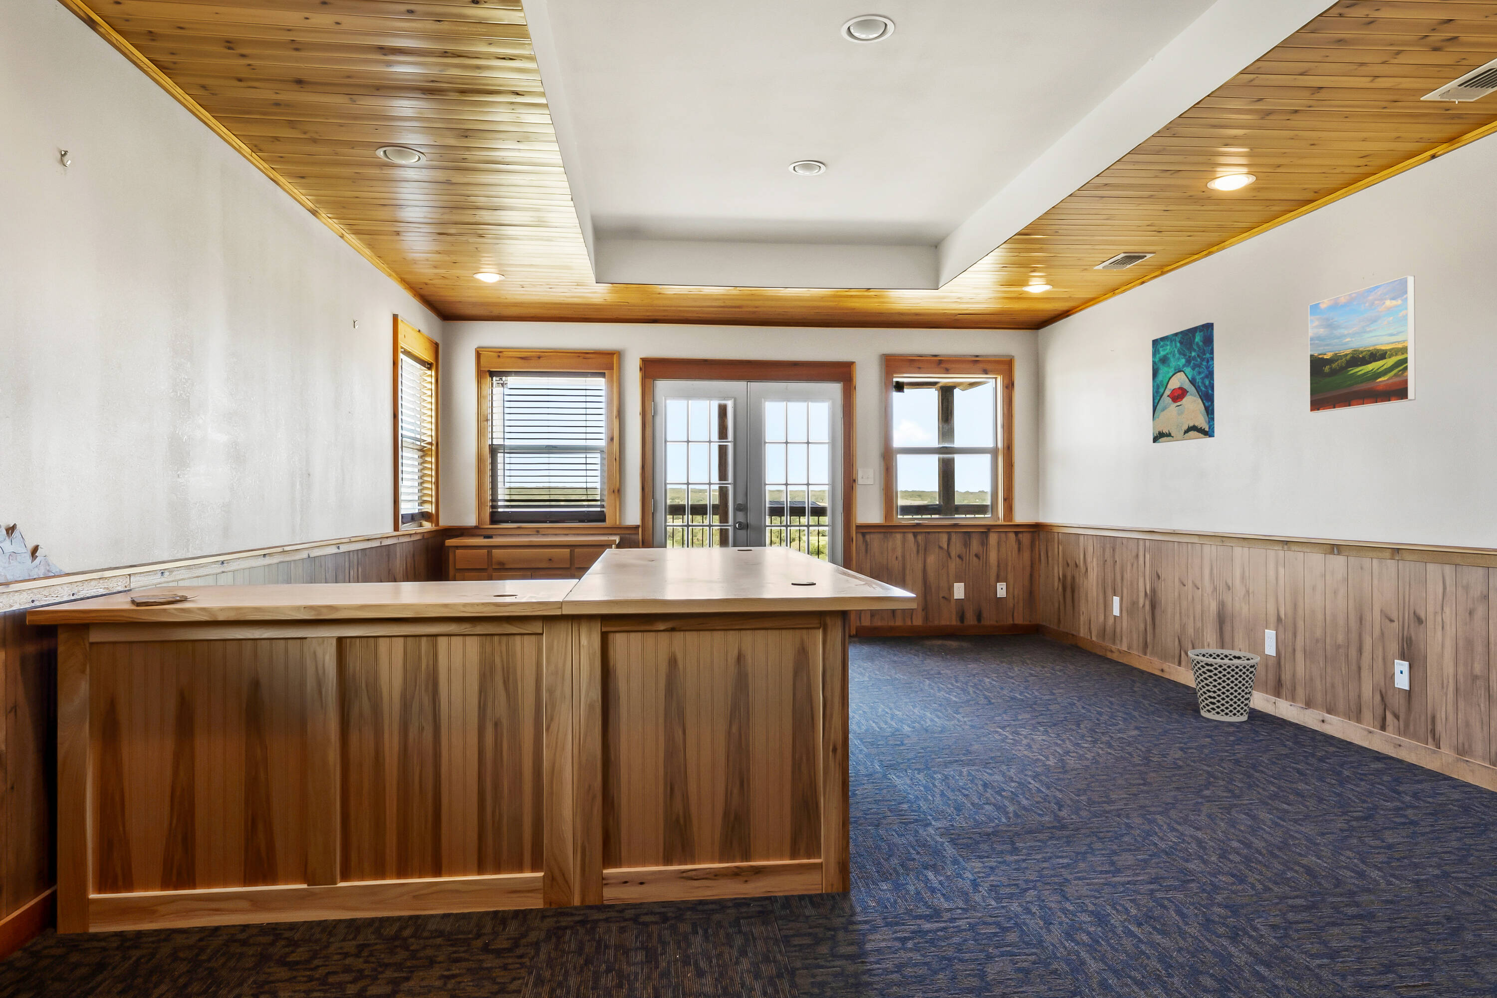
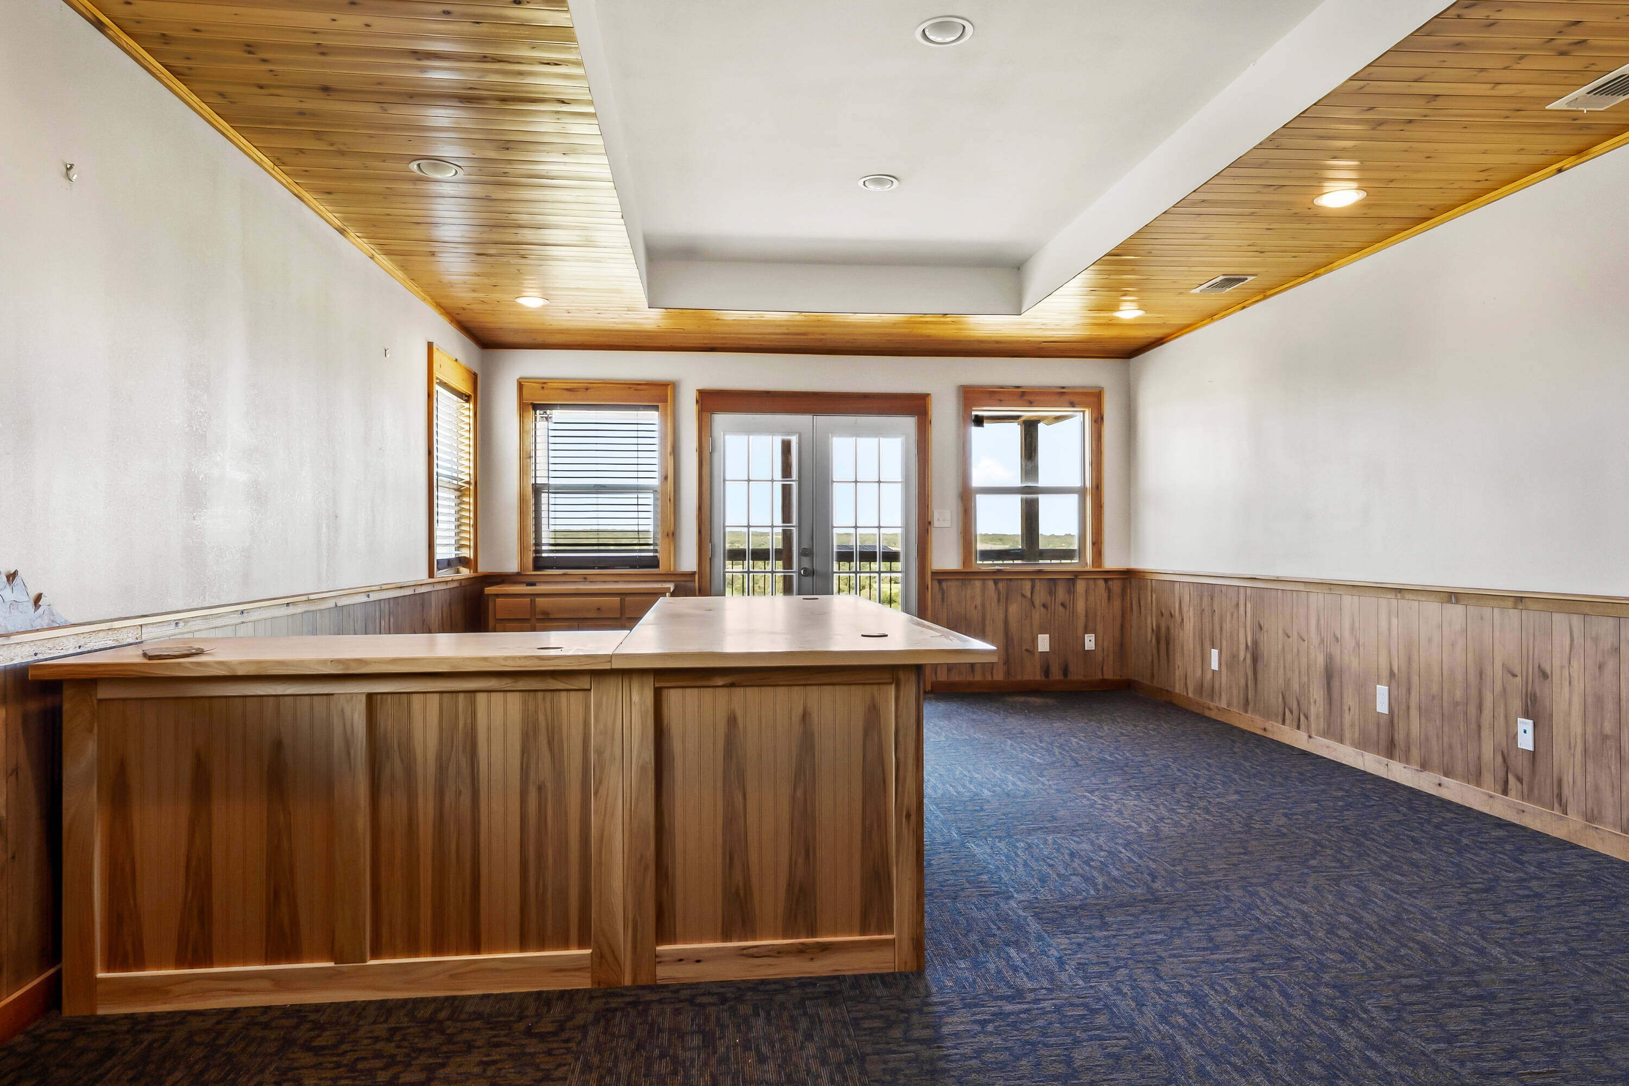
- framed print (1358, 349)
- wastebasket (1223, 685)
- wall art (1181, 385)
